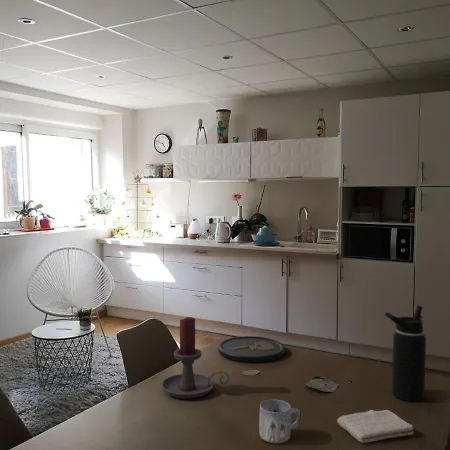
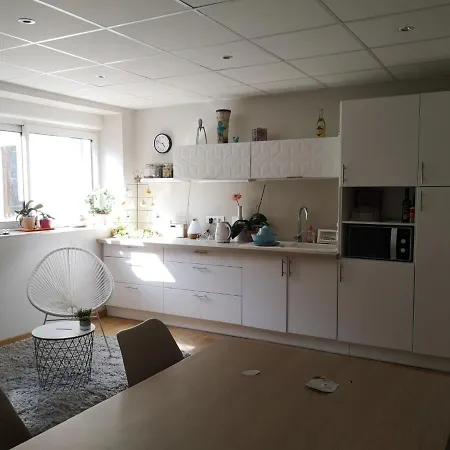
- mug (280, 419)
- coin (251, 348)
- candle holder (195, 352)
- water bottle (404, 350)
- washcloth (375, 424)
